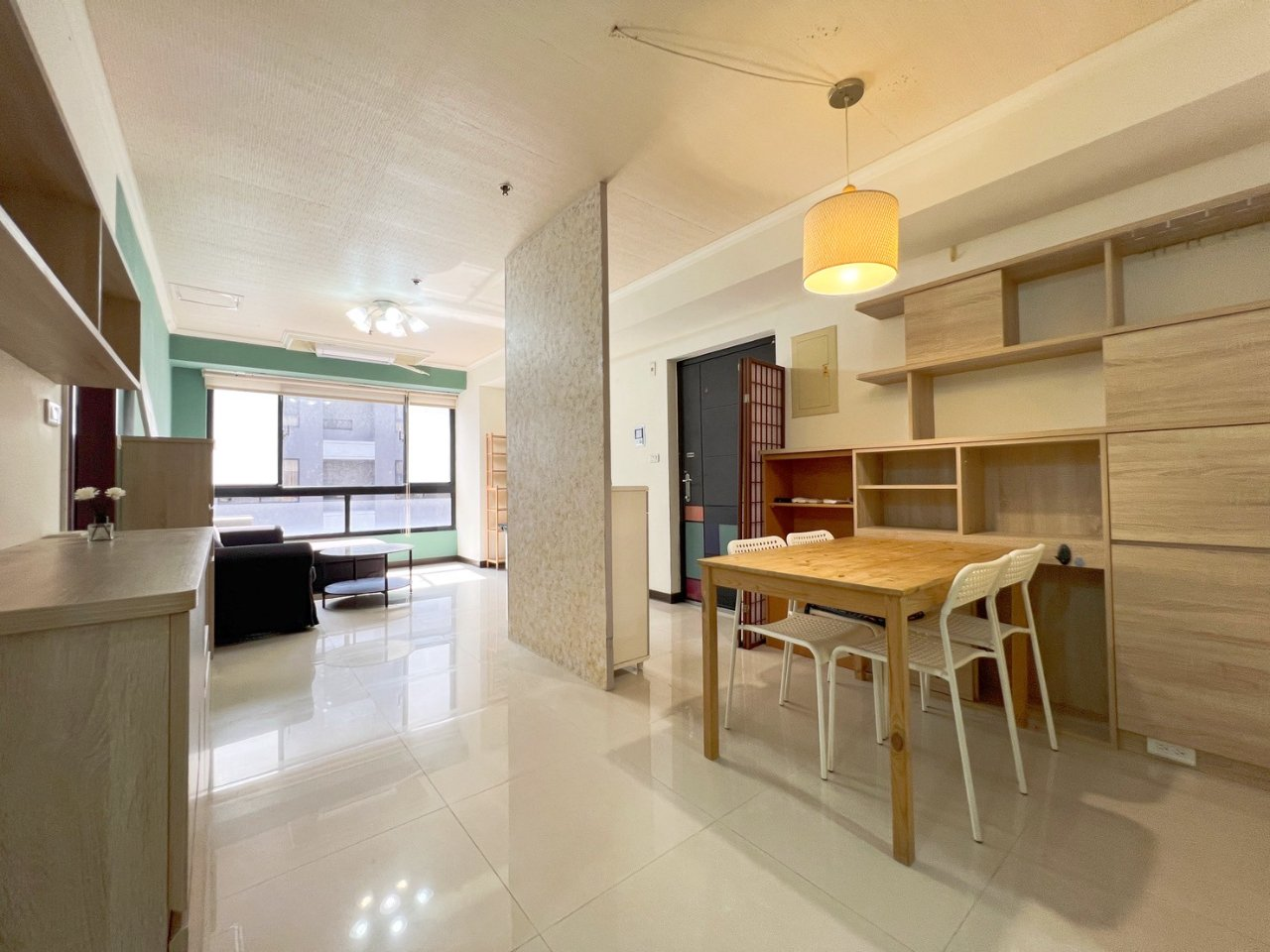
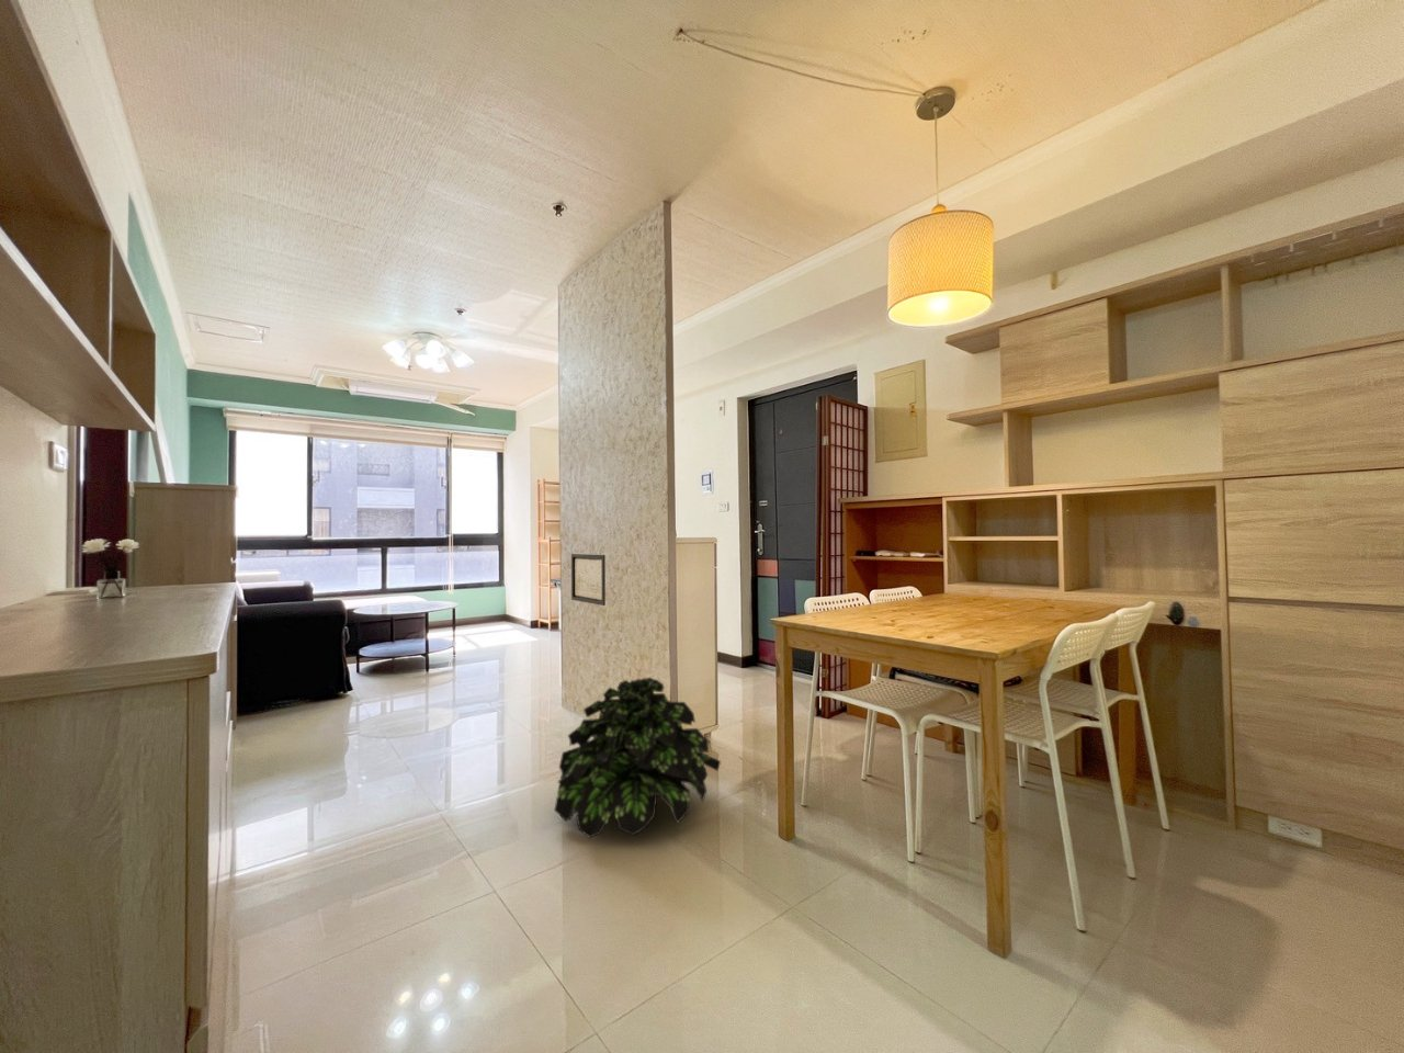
+ potted plant (637, 740)
+ wall art (587, 578)
